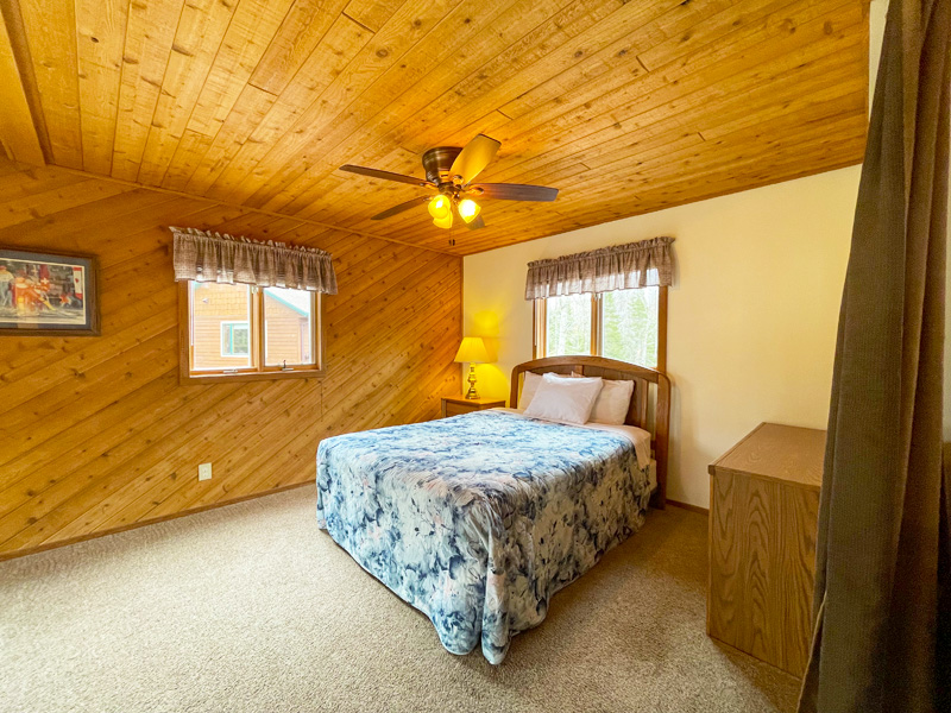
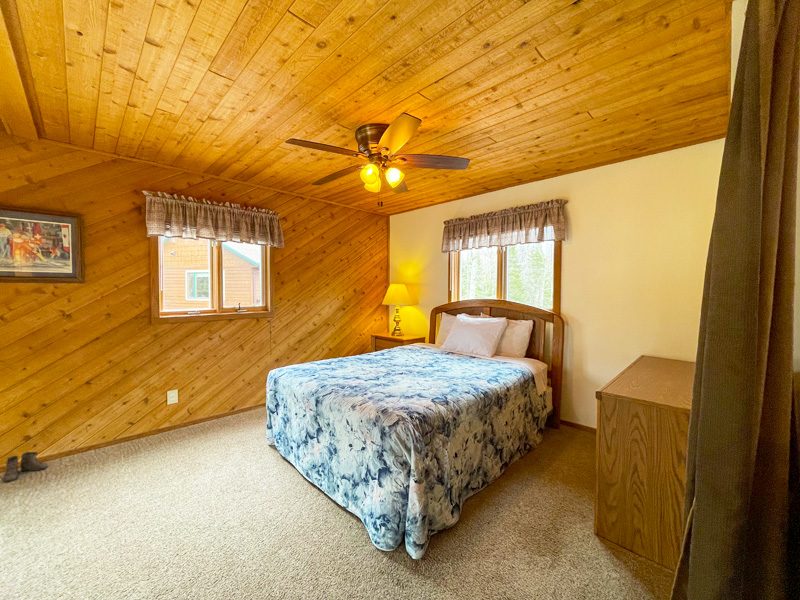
+ boots (21, 465)
